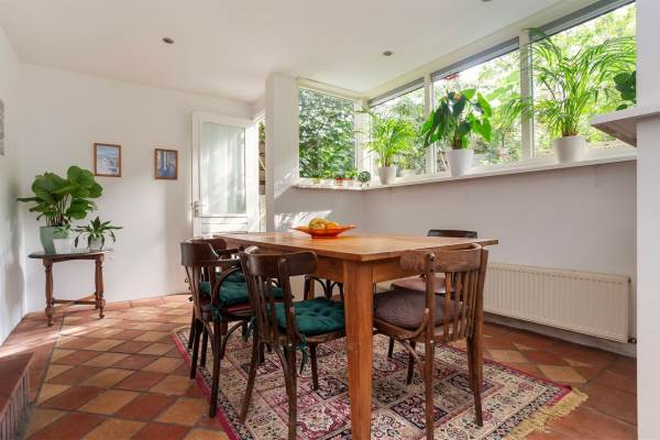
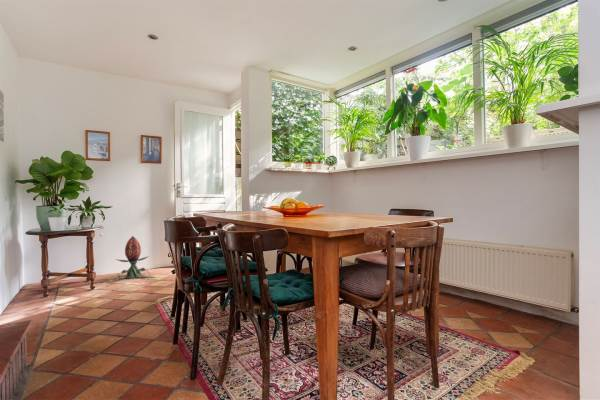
+ decorative plant (127, 256)
